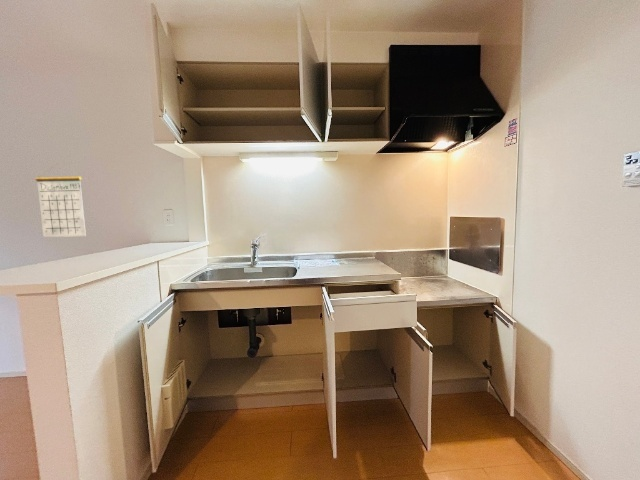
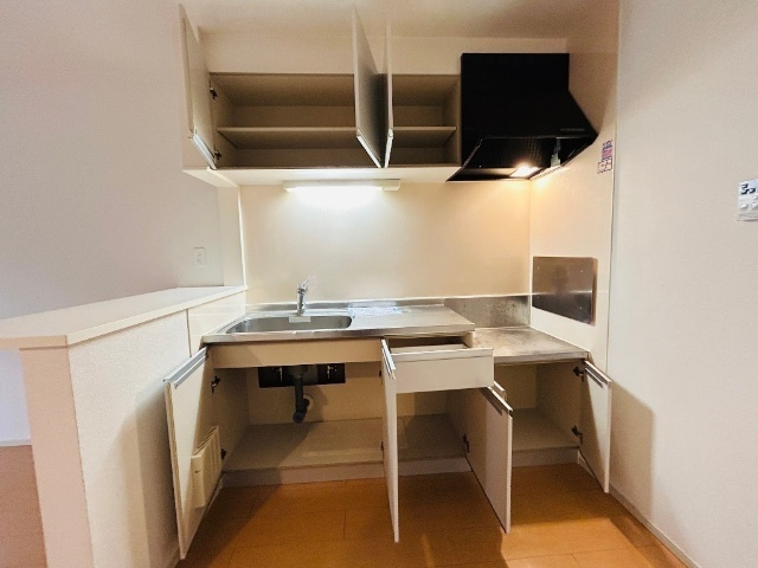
- calendar (61, 199)
